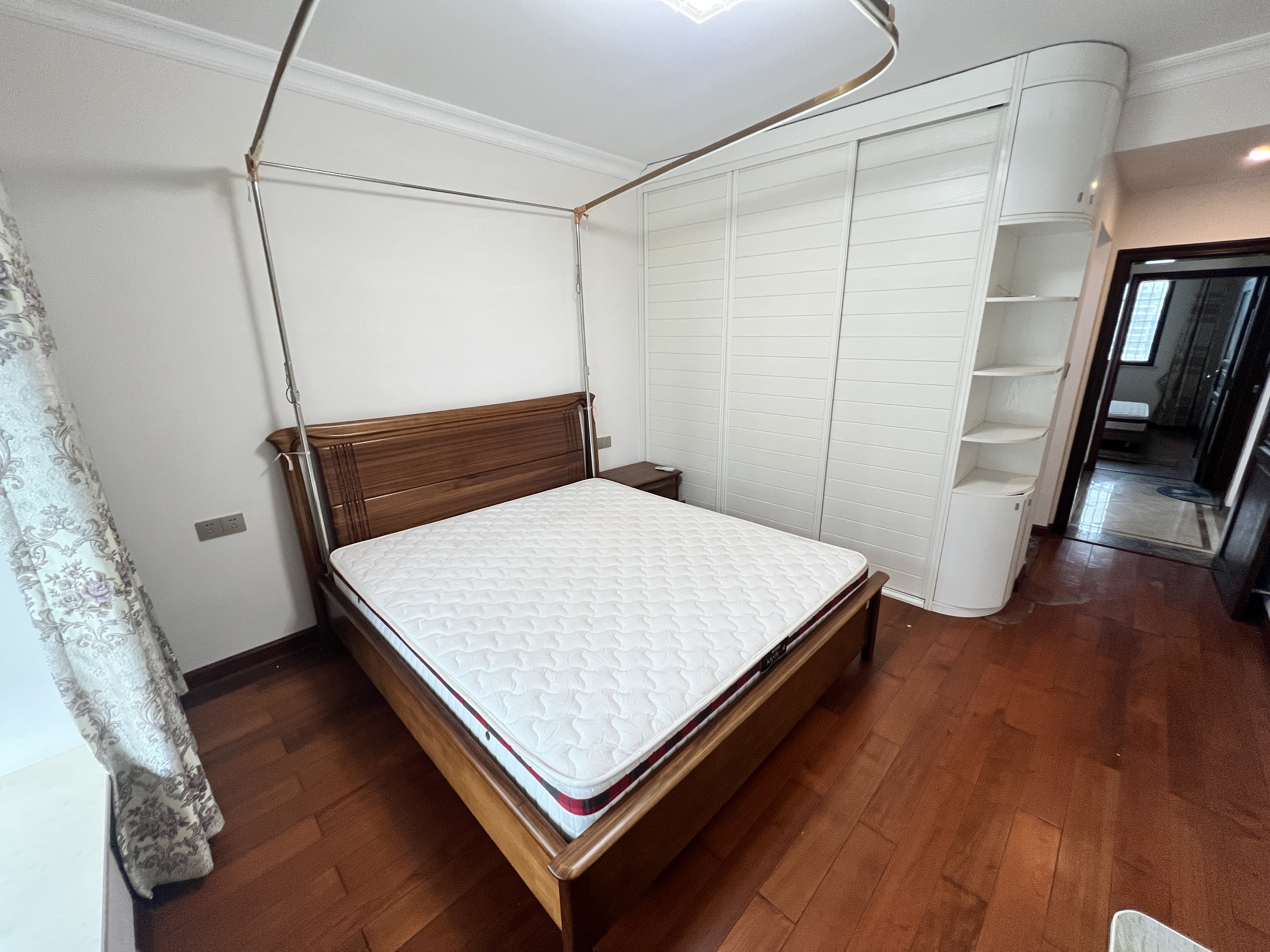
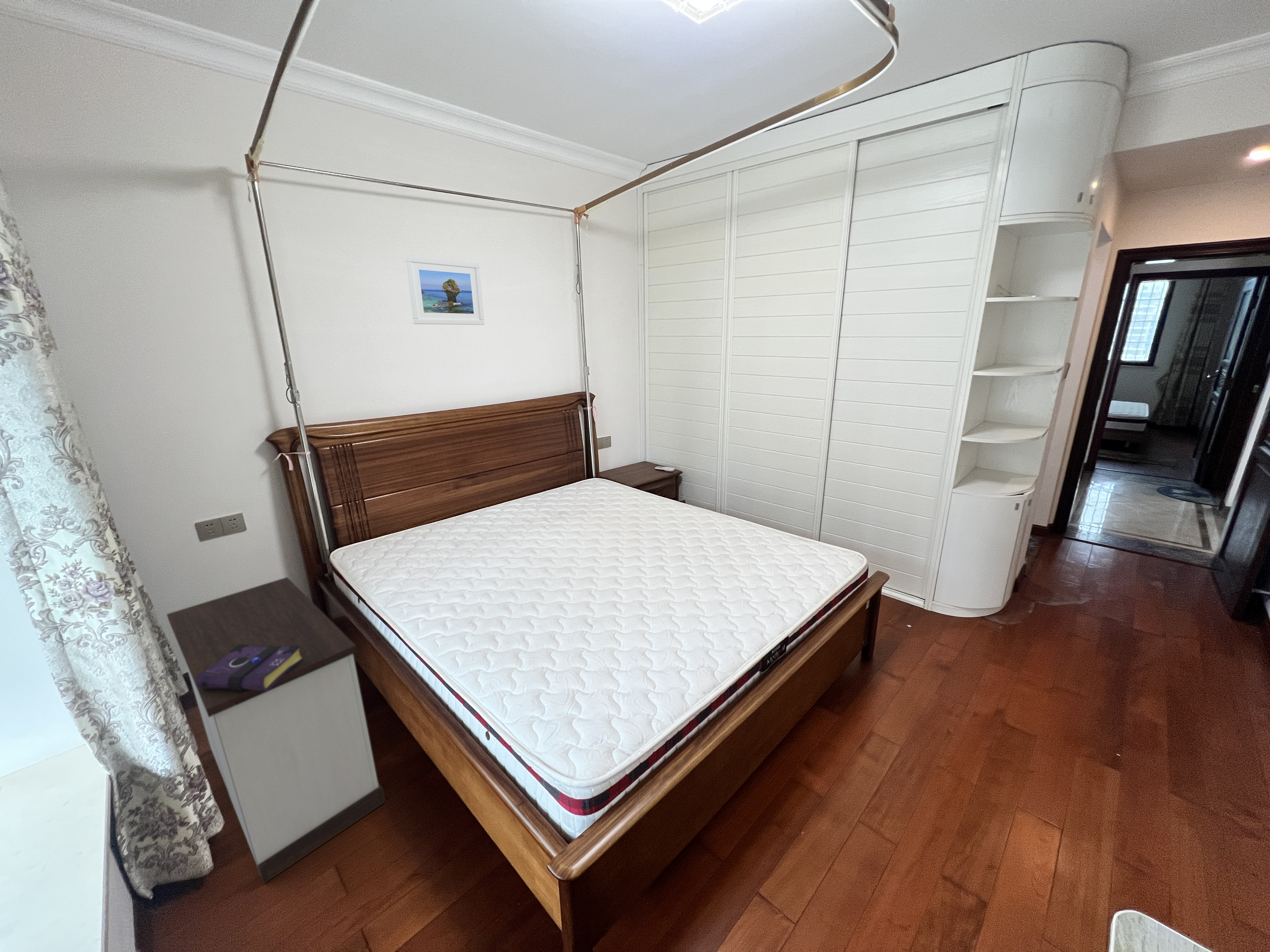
+ book (250, 667)
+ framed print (447, 293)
+ nightstand (276, 707)
